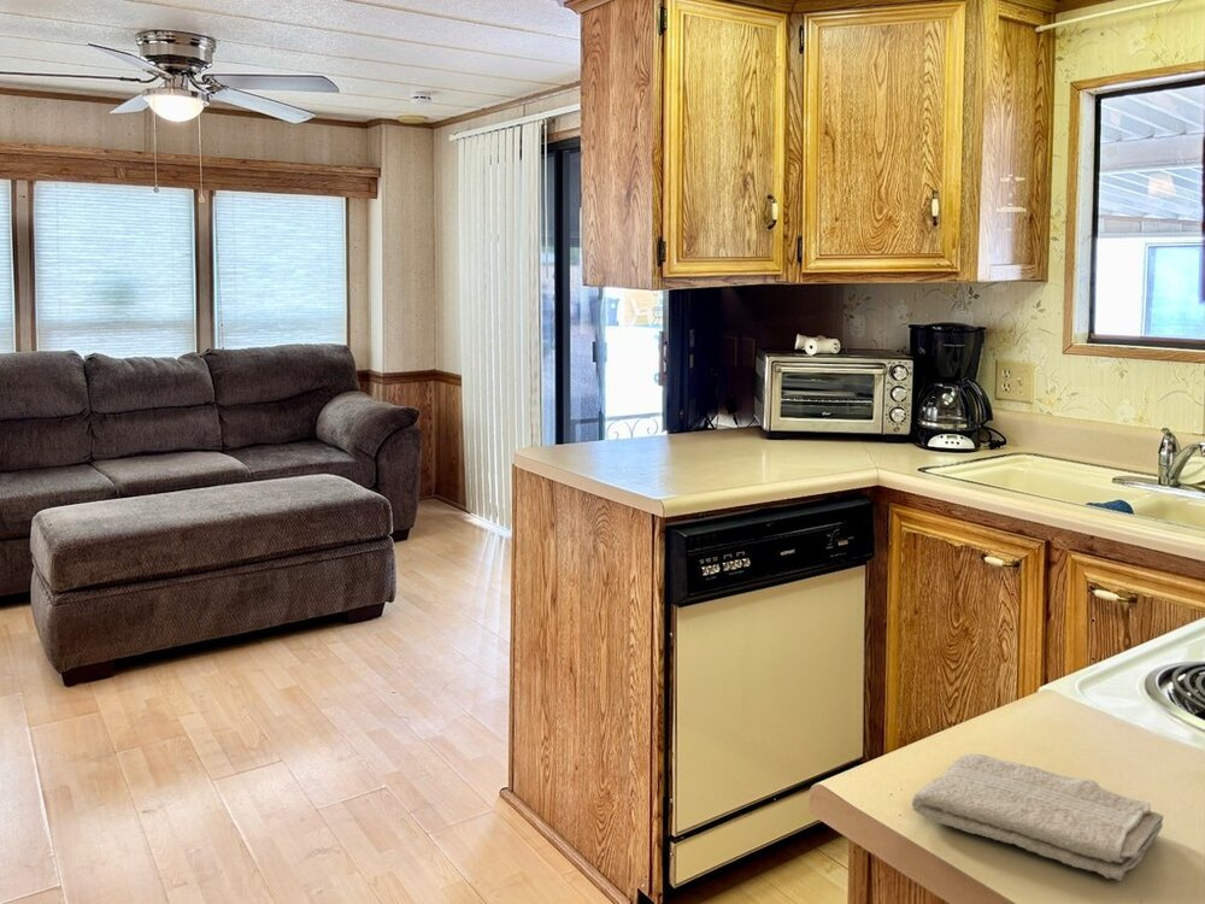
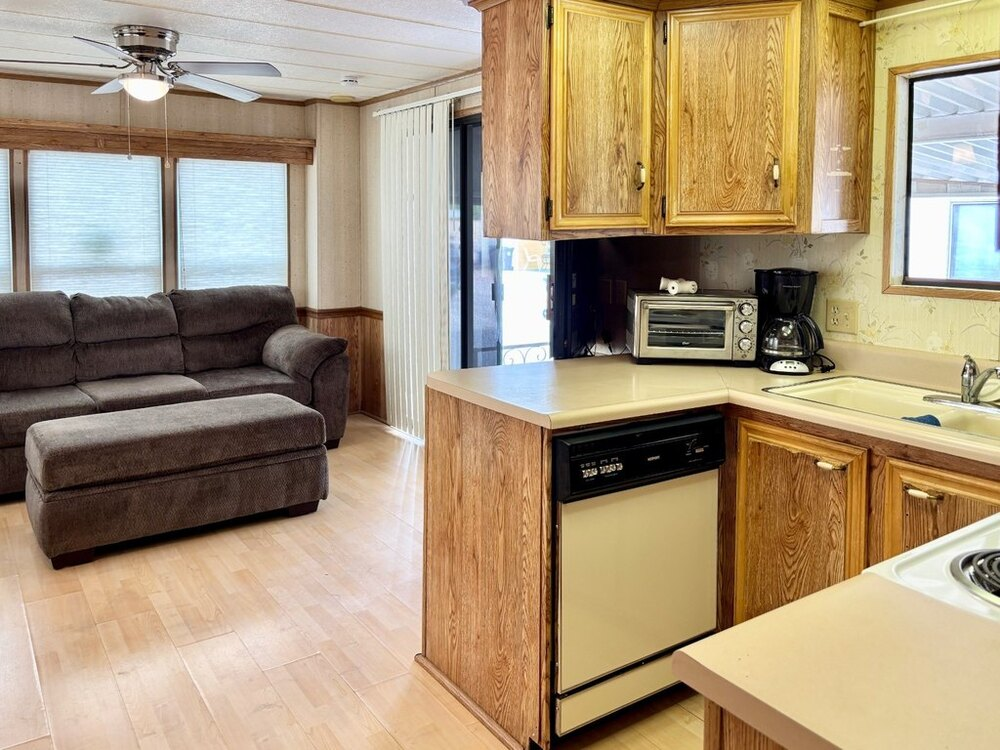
- washcloth (1035, 808)
